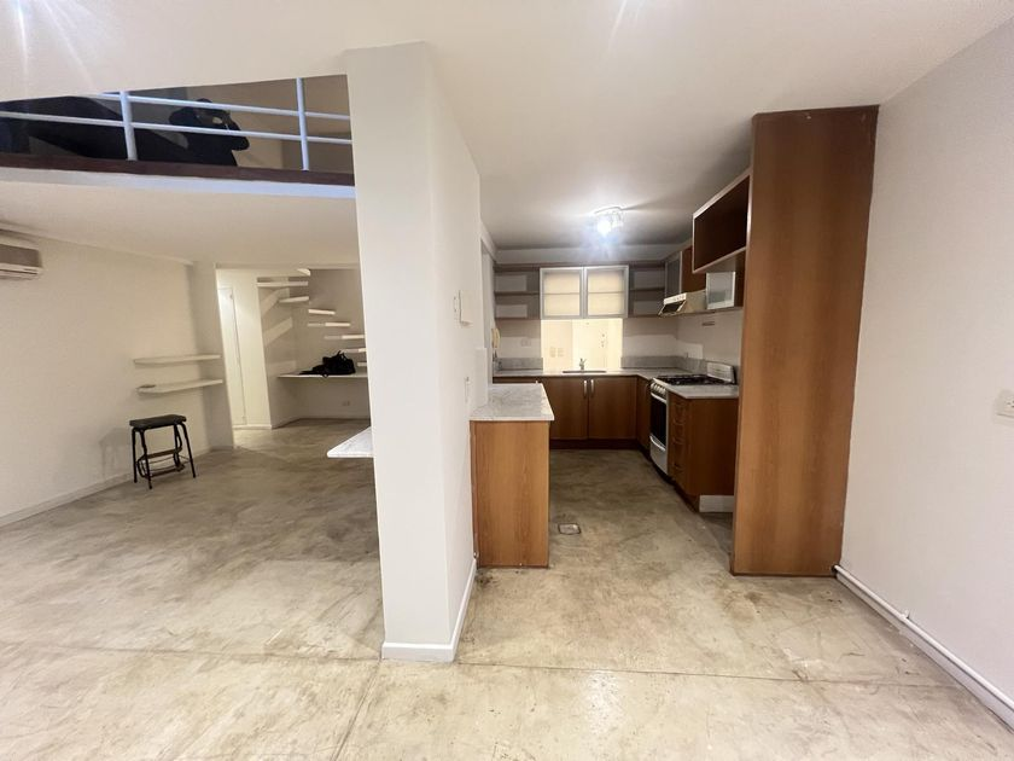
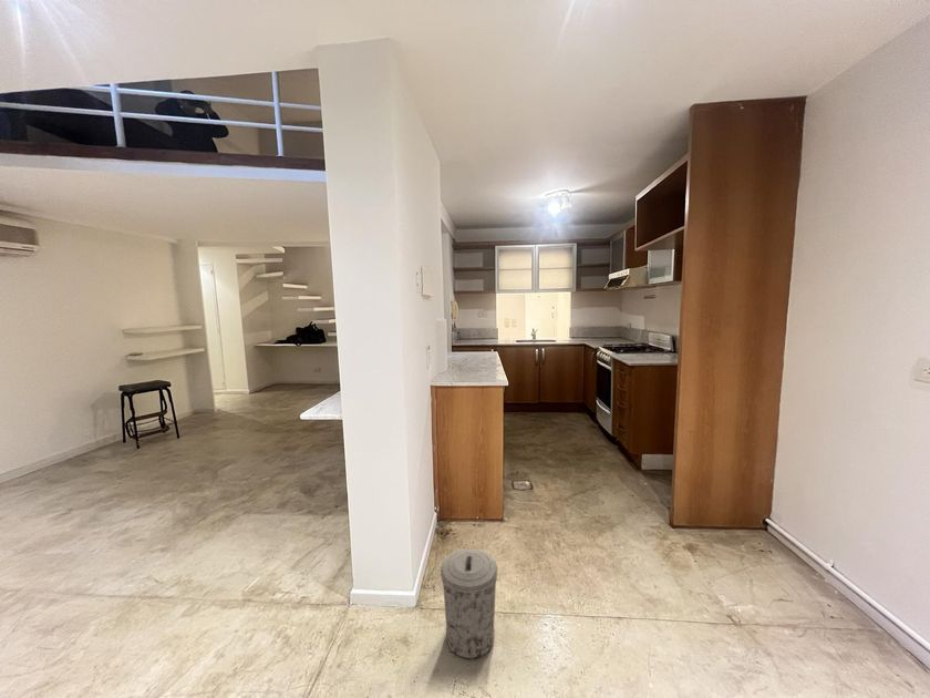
+ trash can (469, 598)
